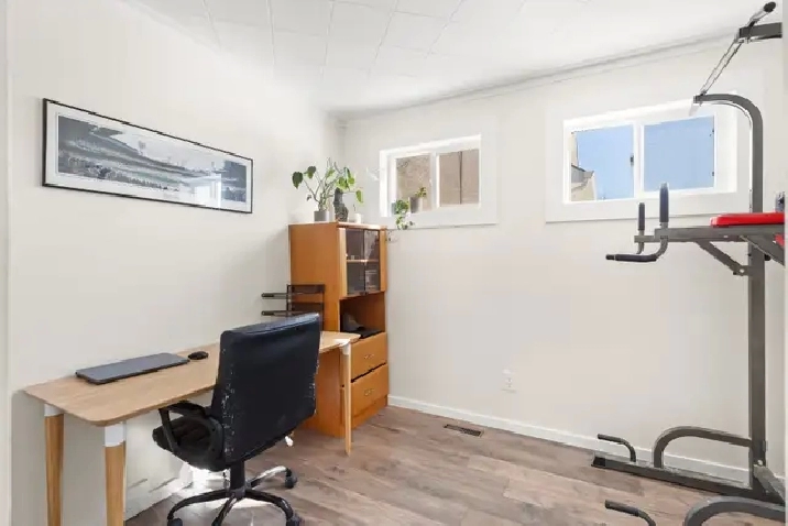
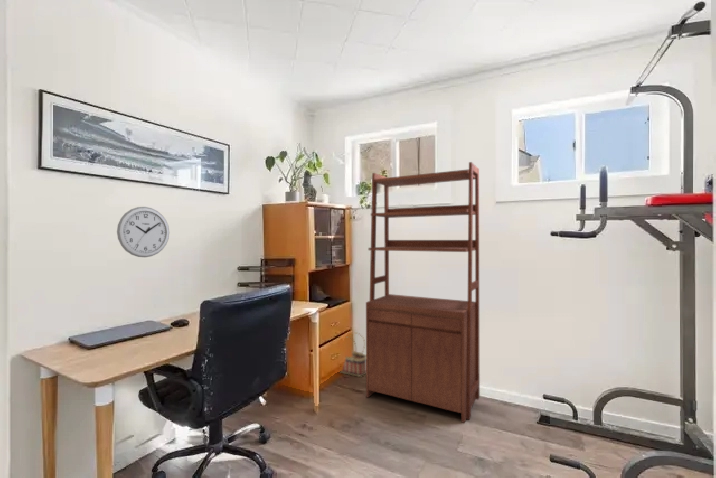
+ bookshelf (421, 297)
+ basket (353, 353)
+ wall clock (145, 232)
